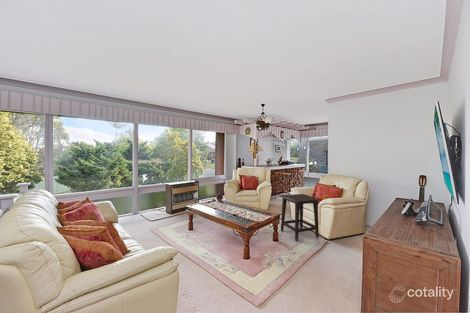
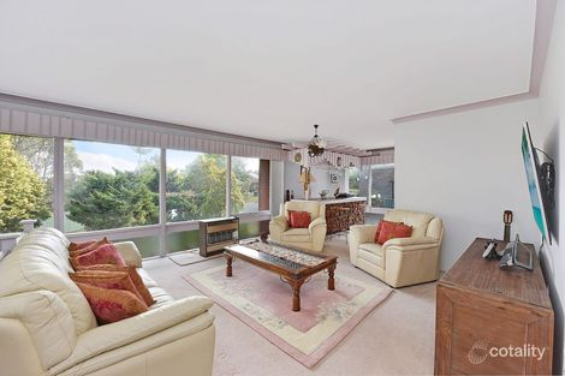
- side table (298, 215)
